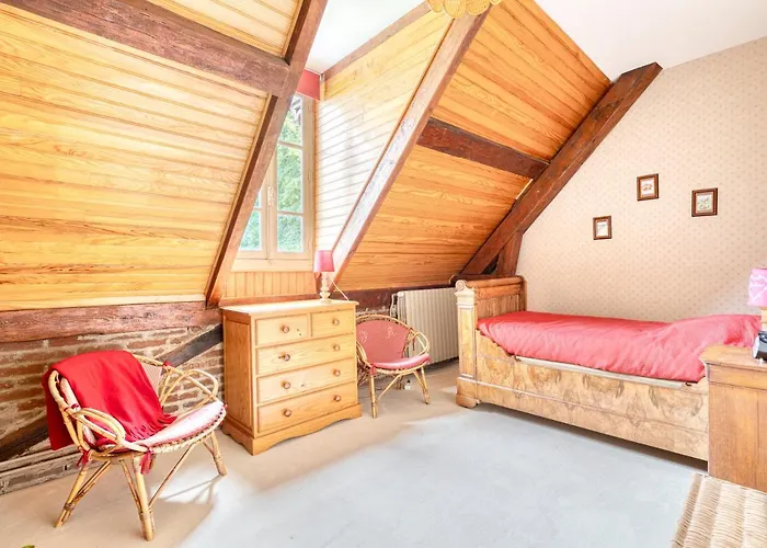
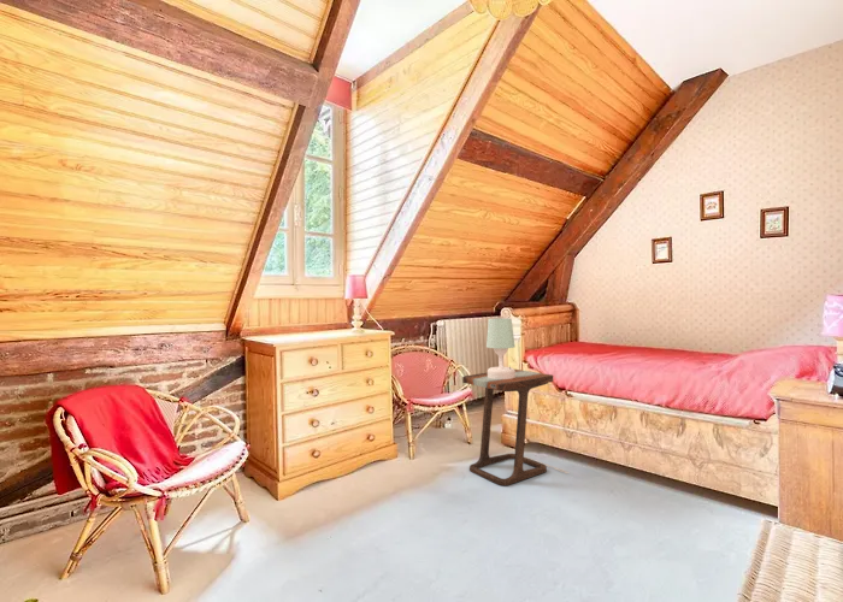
+ table lamp (500, 347)
+ side table (517, 421)
